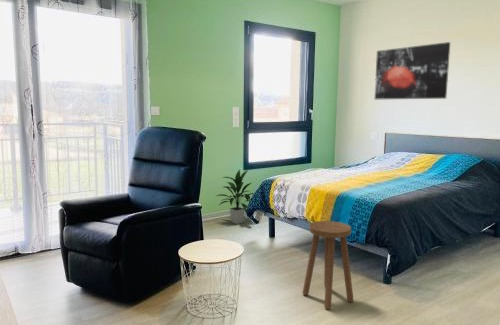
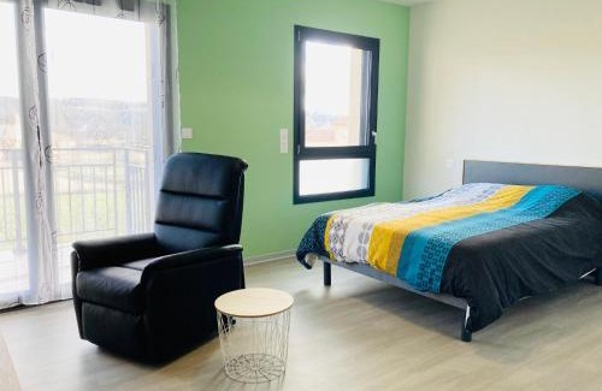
- stool (328, 262)
- wall art (409, 73)
- indoor plant (237, 196)
